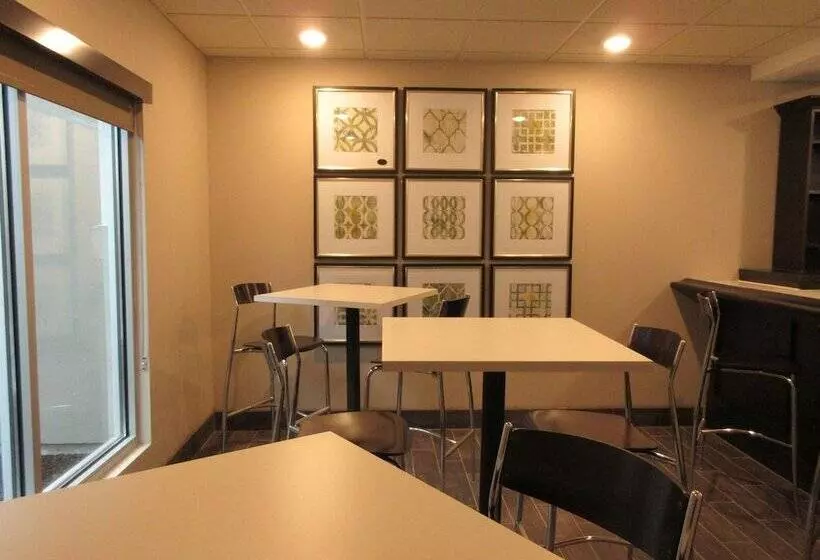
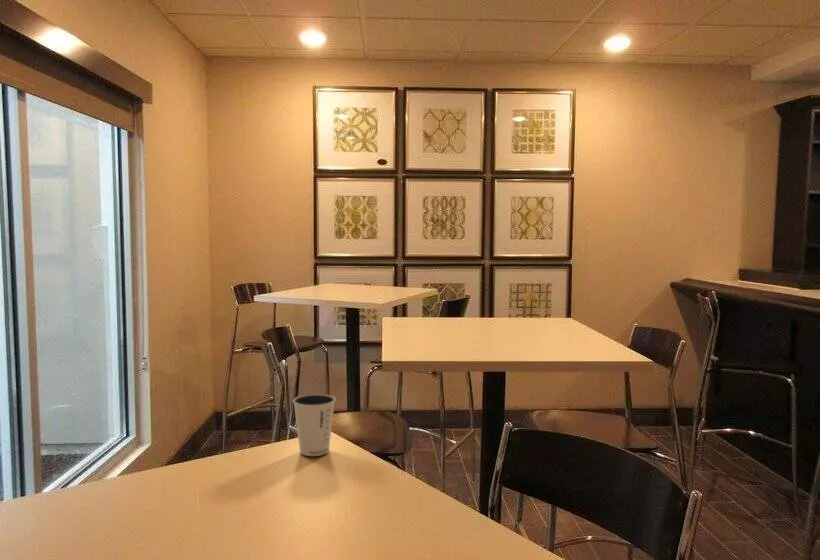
+ dixie cup (314, 425)
